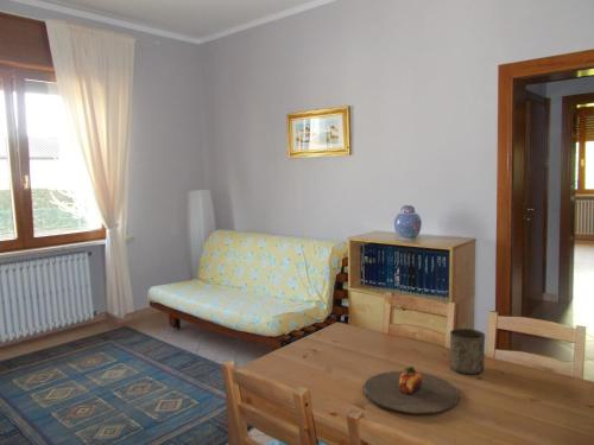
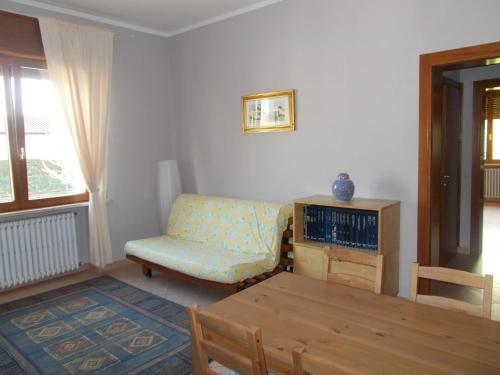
- cup (467, 350)
- plate (410, 379)
